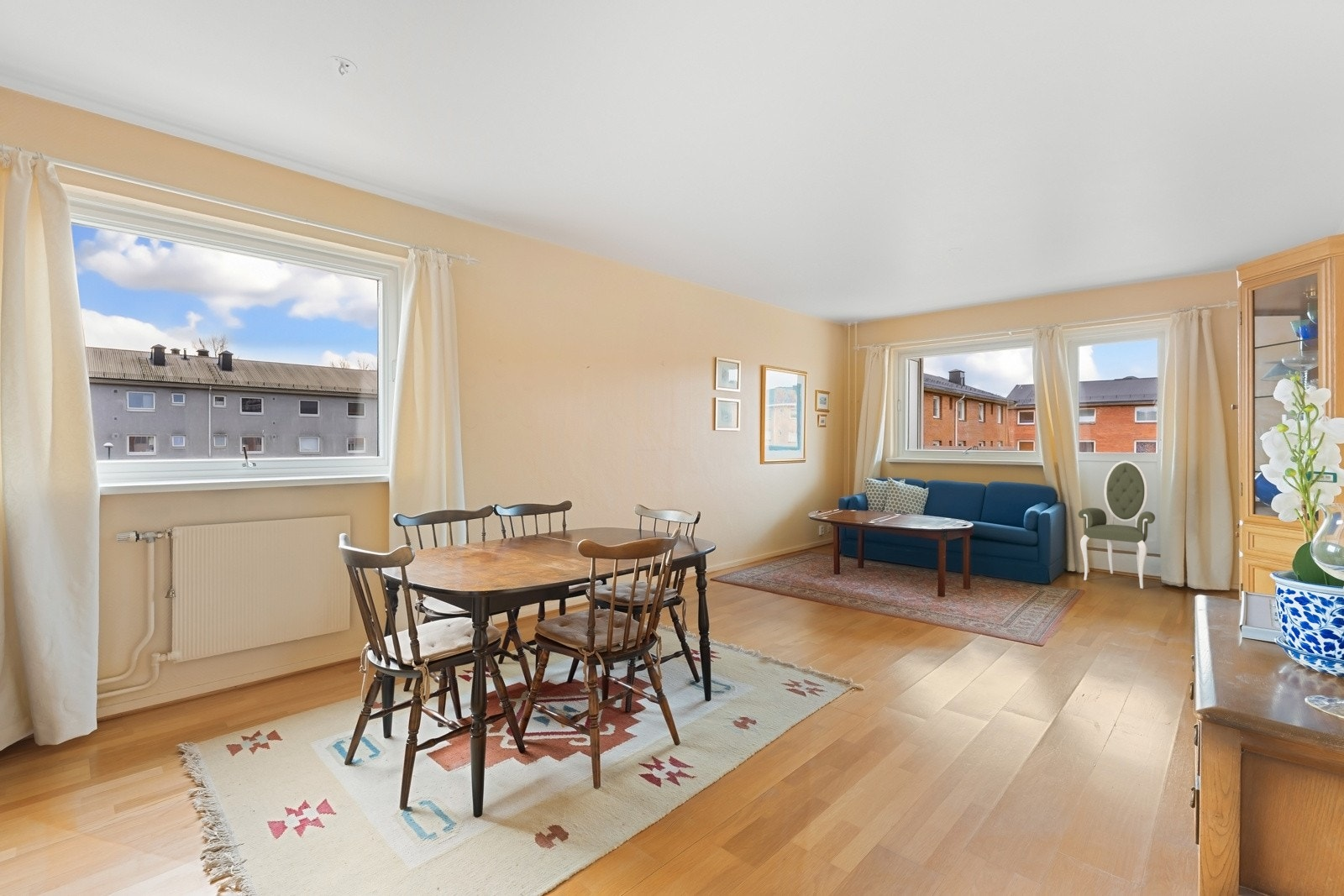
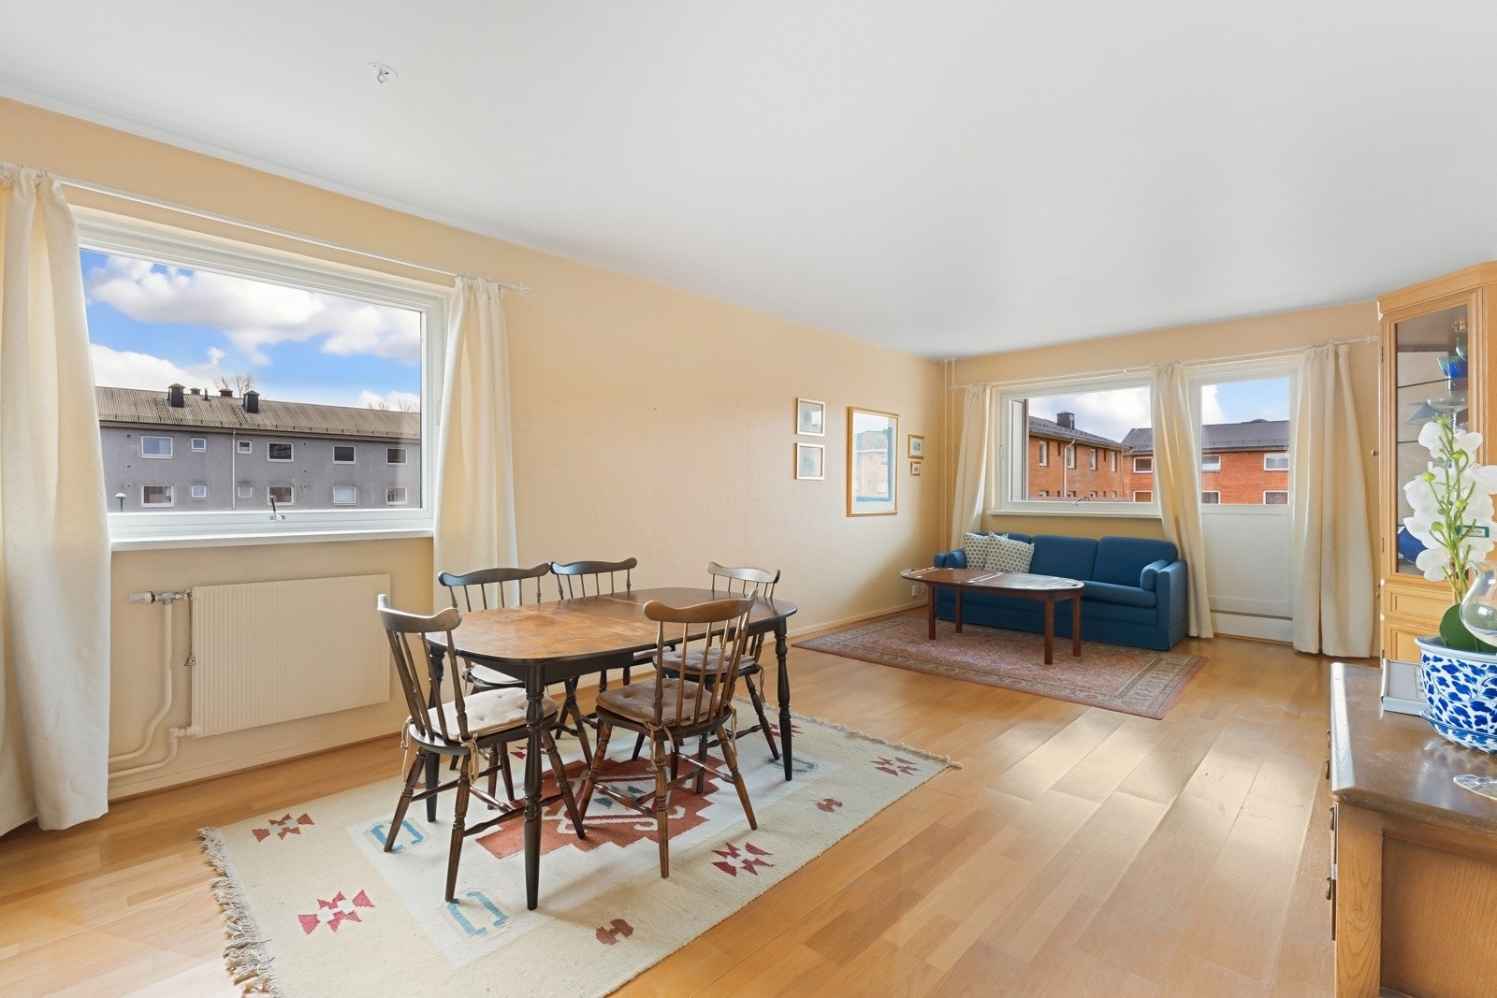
- armchair (1120, 520)
